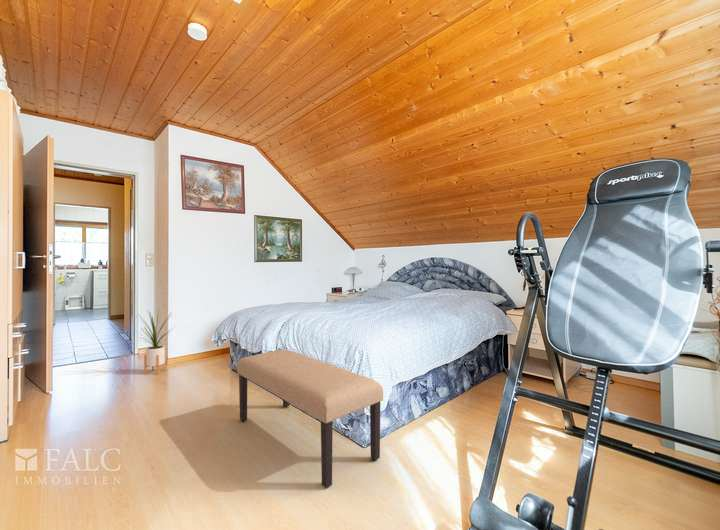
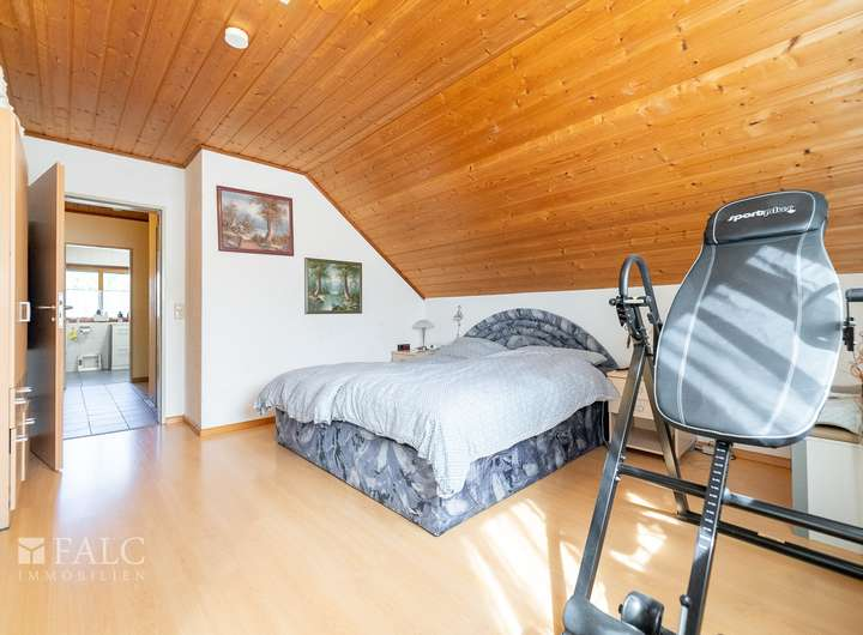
- house plant (155, 339)
- bench (302, 401)
